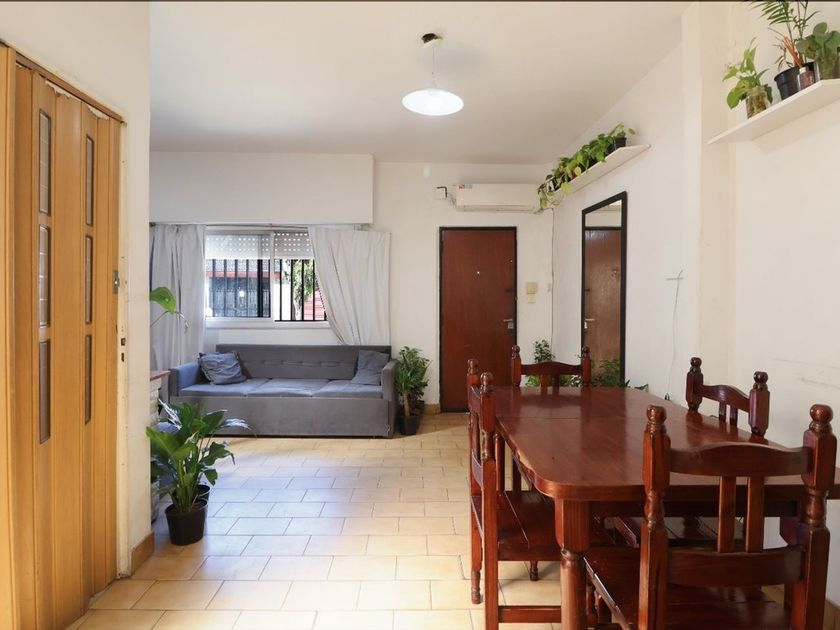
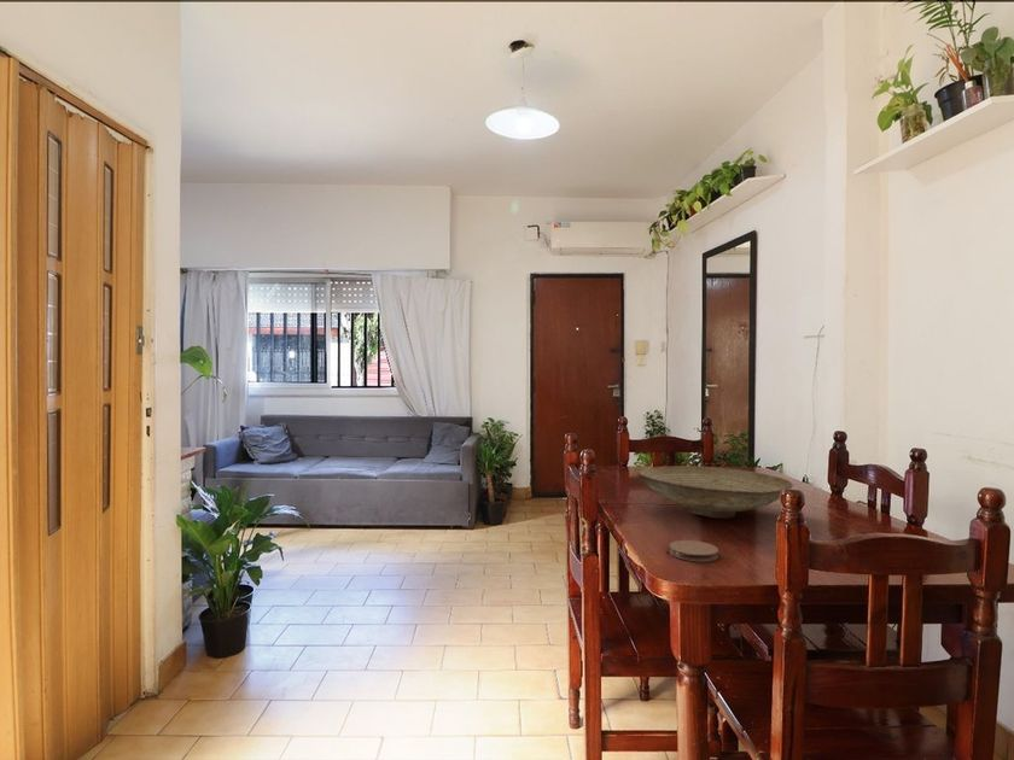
+ decorative bowl (711, 493)
+ coaster (693, 550)
